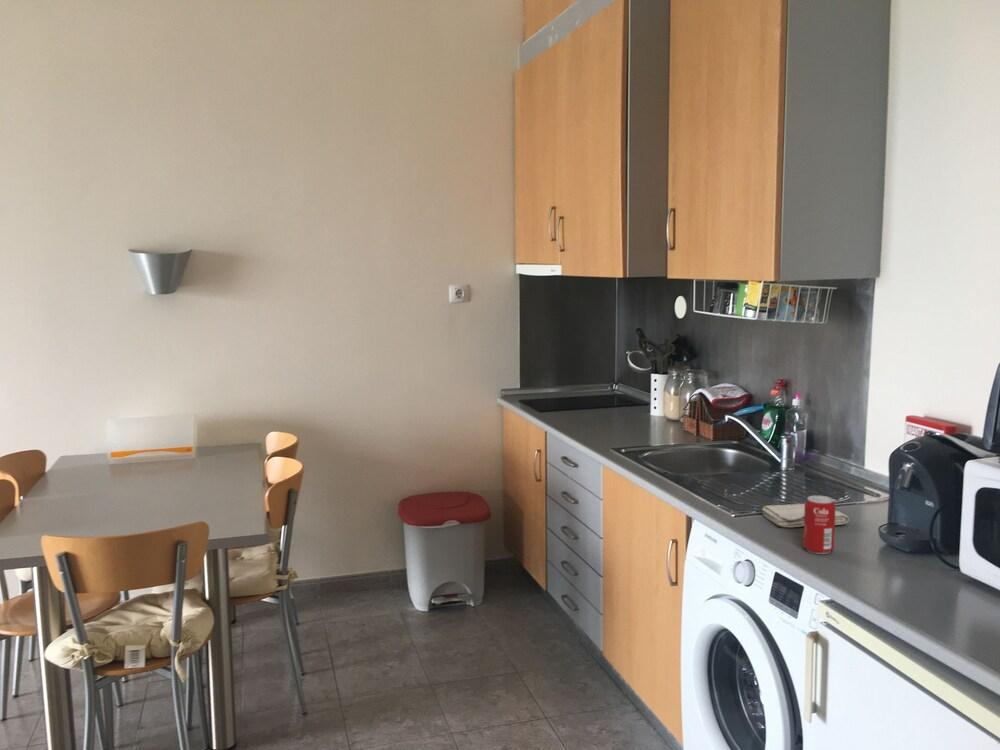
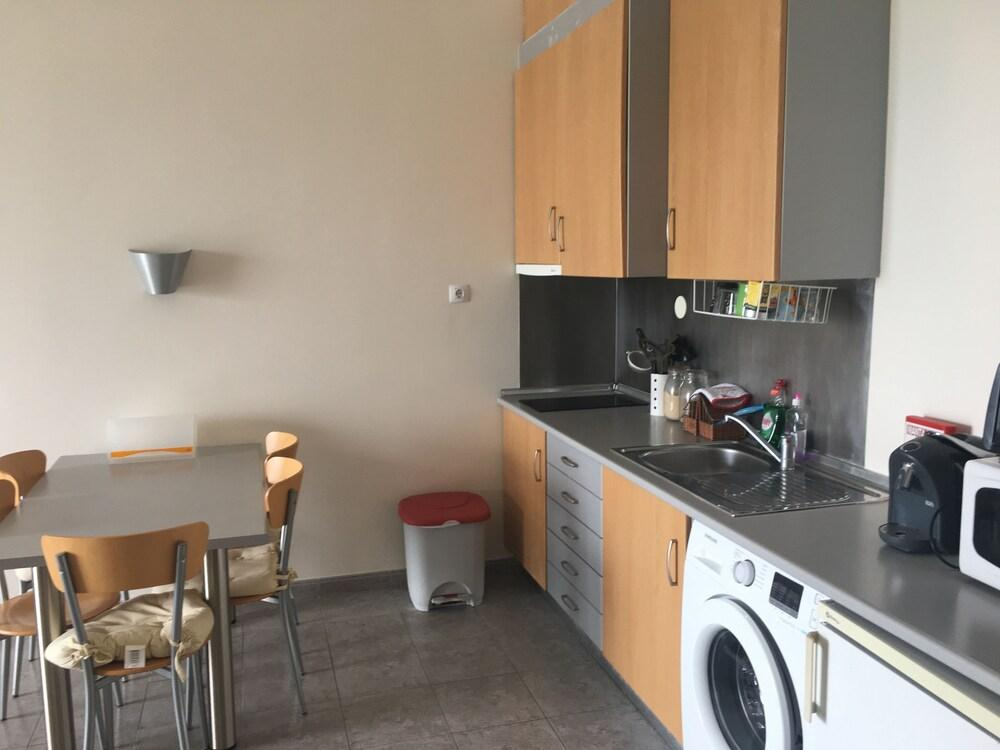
- washcloth (803, 514)
- beverage can (819, 524)
